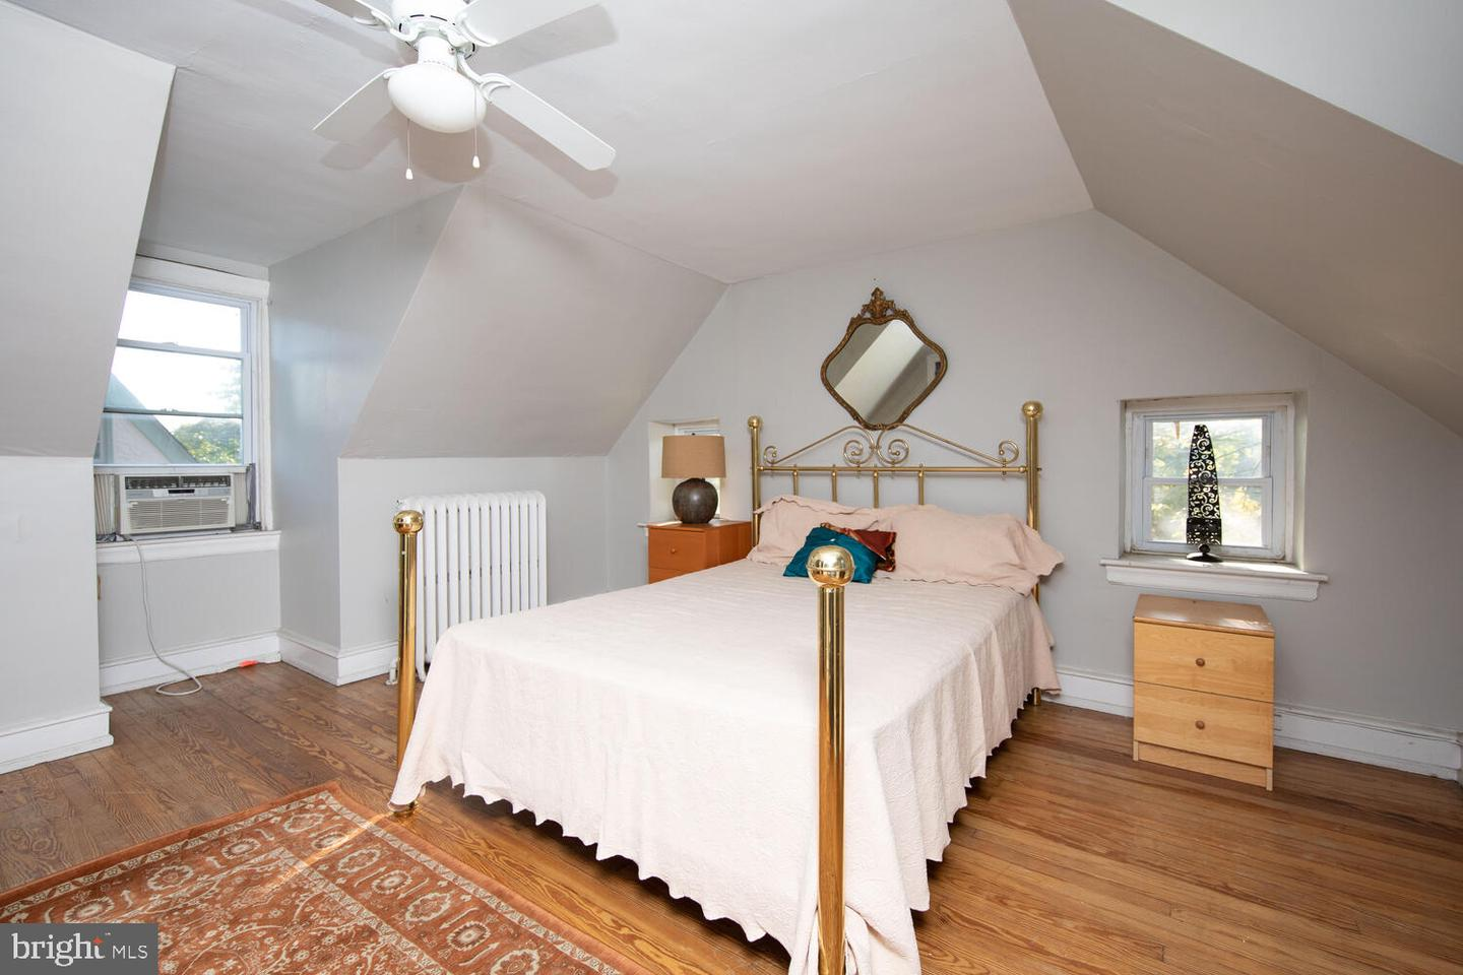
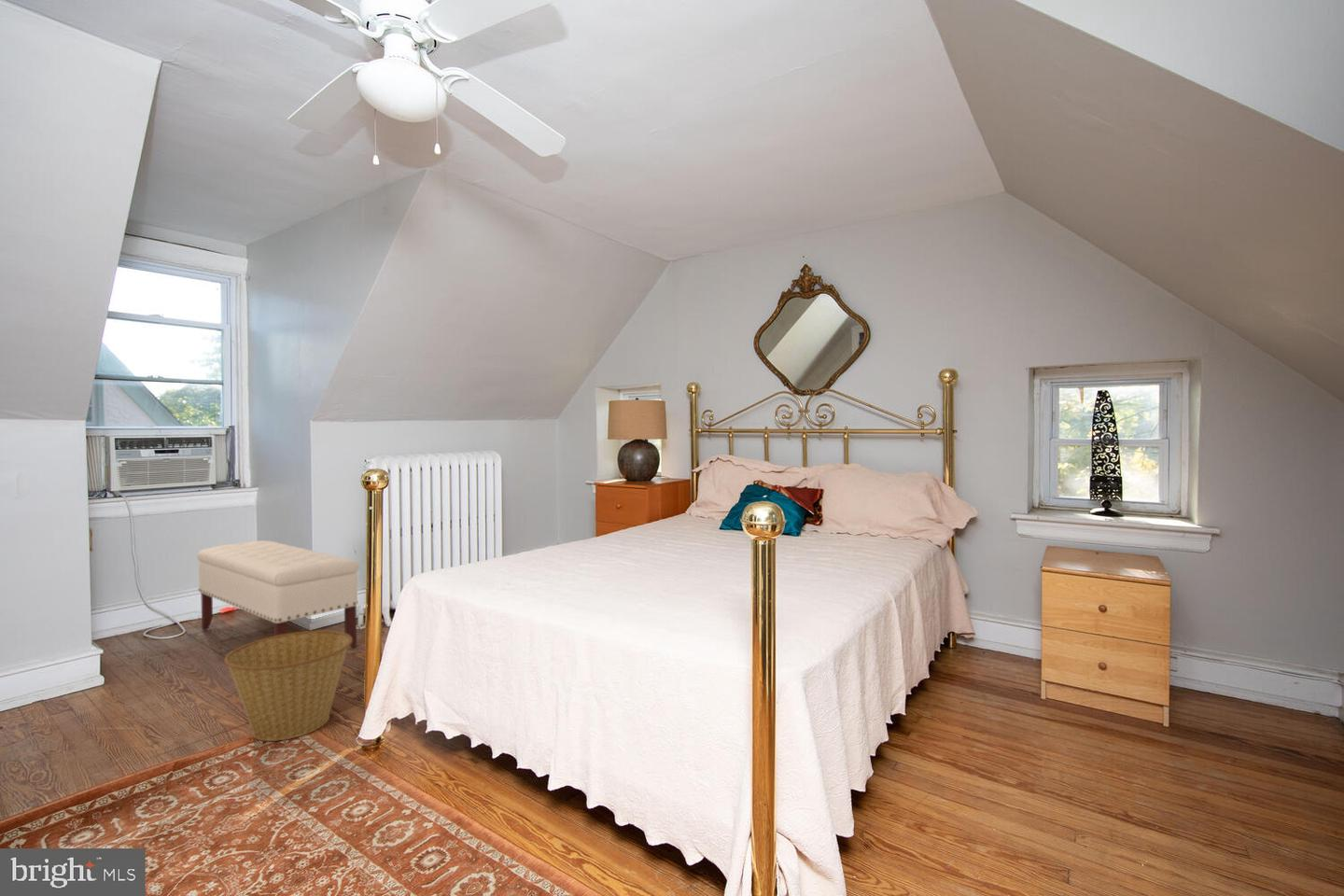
+ bench (274, 595)
+ basket (291, 685)
